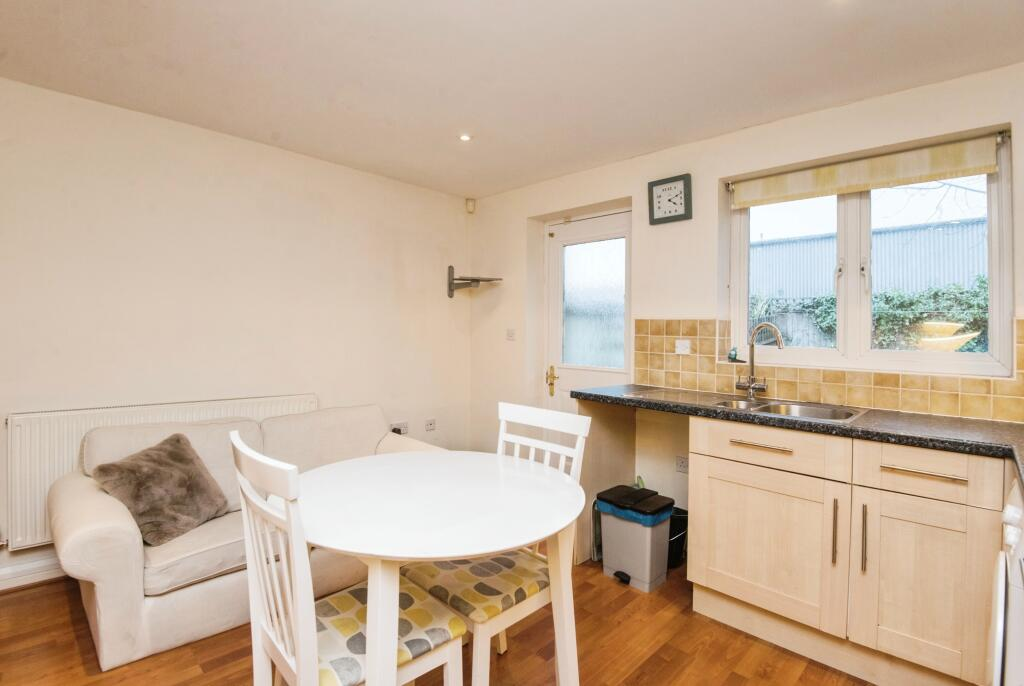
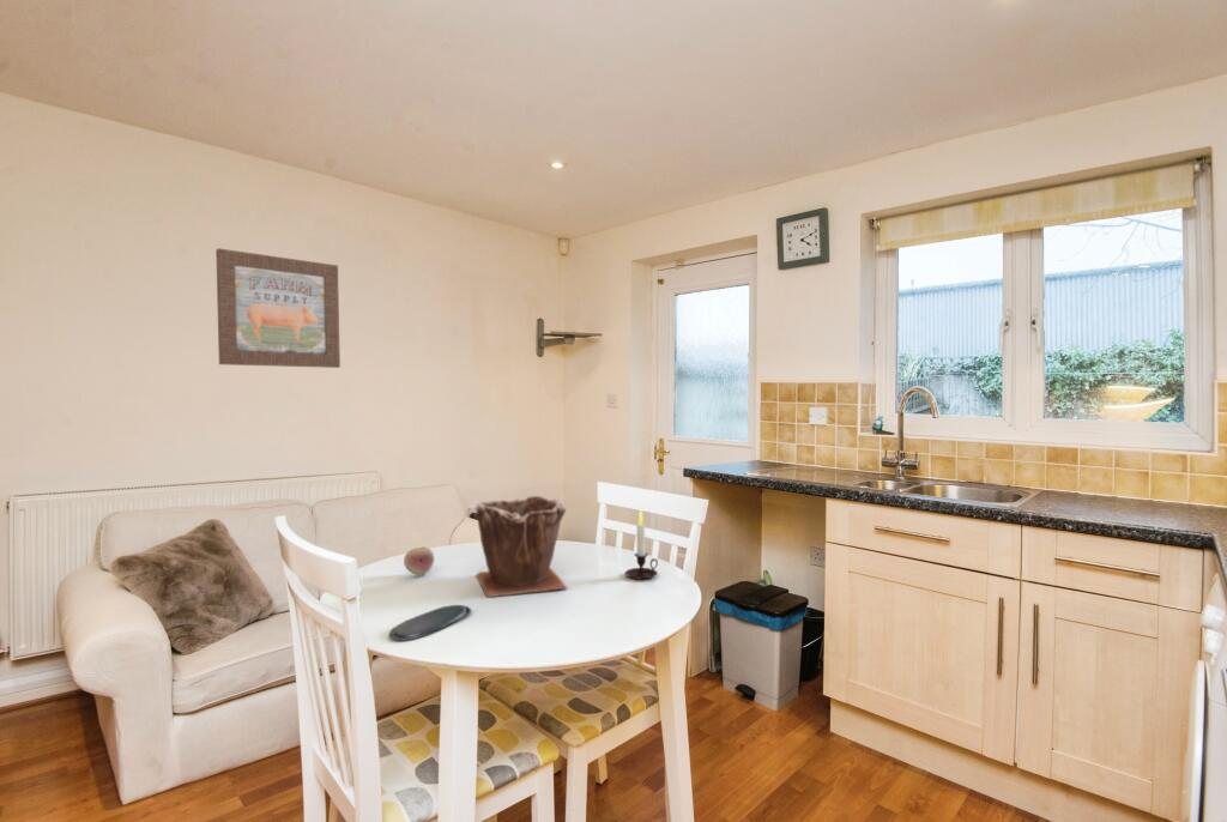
+ wall art (282, 312)
+ plant pot (520, 540)
+ candle (643, 540)
+ oval tray (431, 621)
+ fruit (419, 561)
